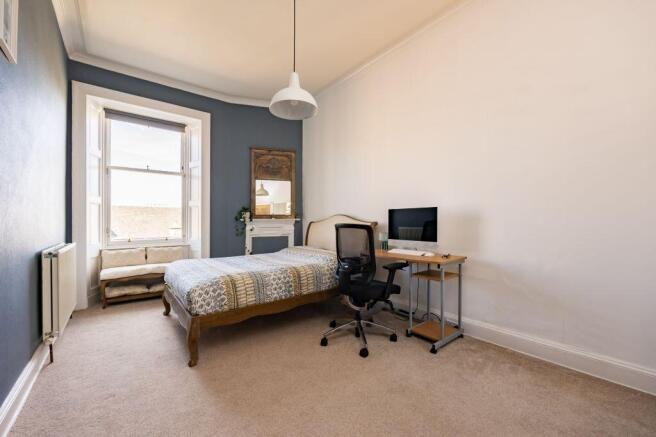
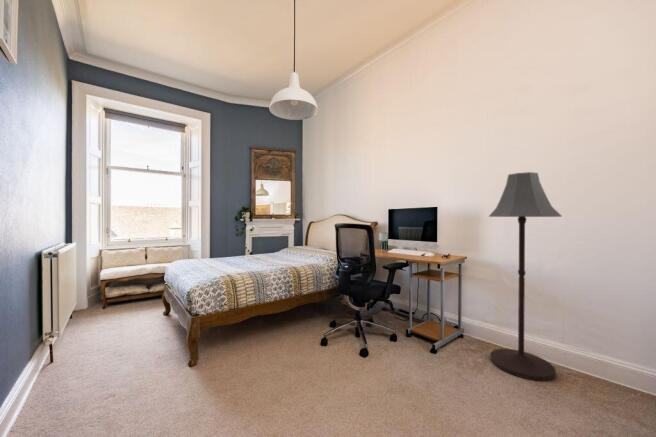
+ floor lamp (521, 269)
